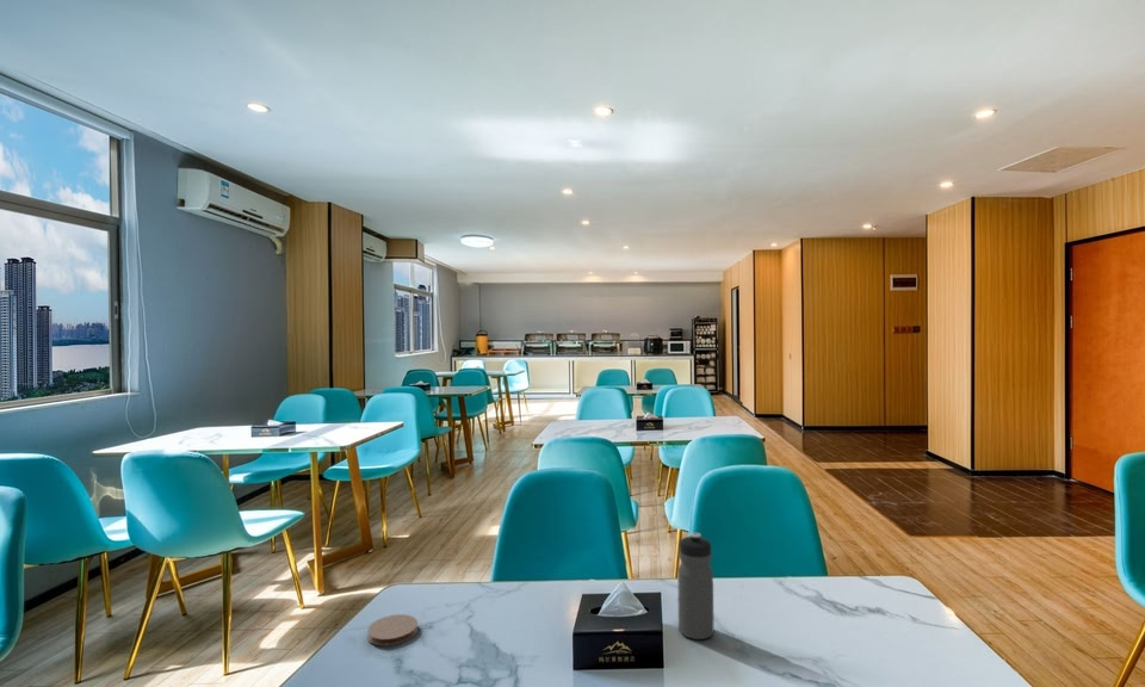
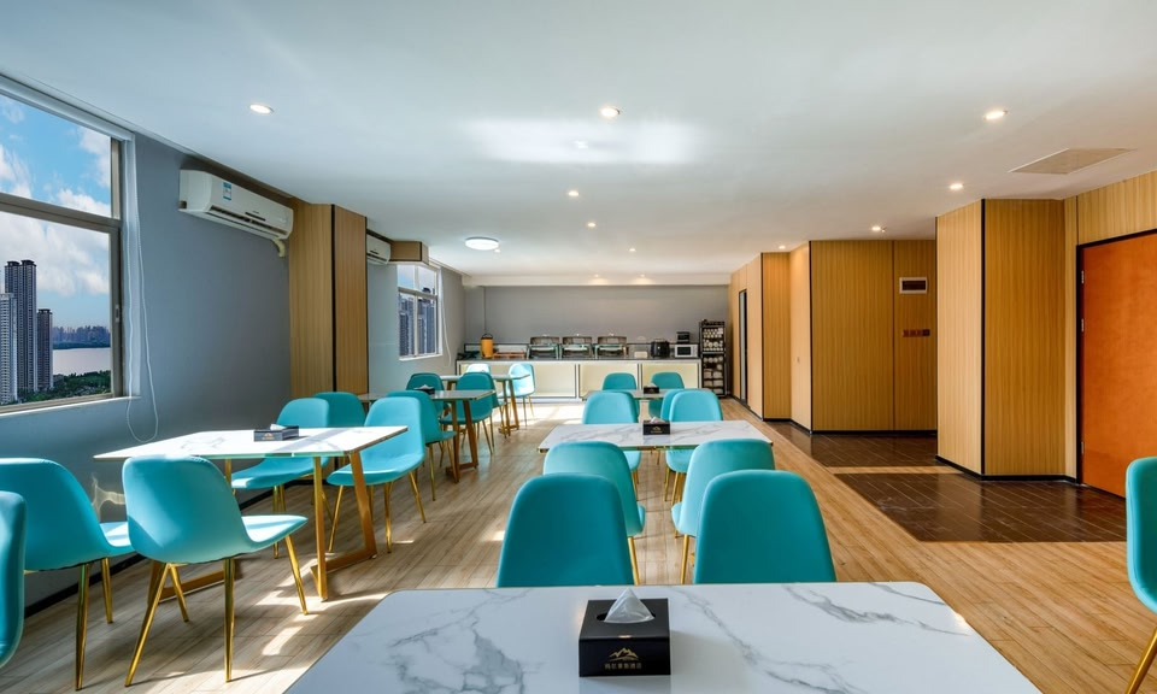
- coaster (392, 629)
- water bottle (695, 582)
